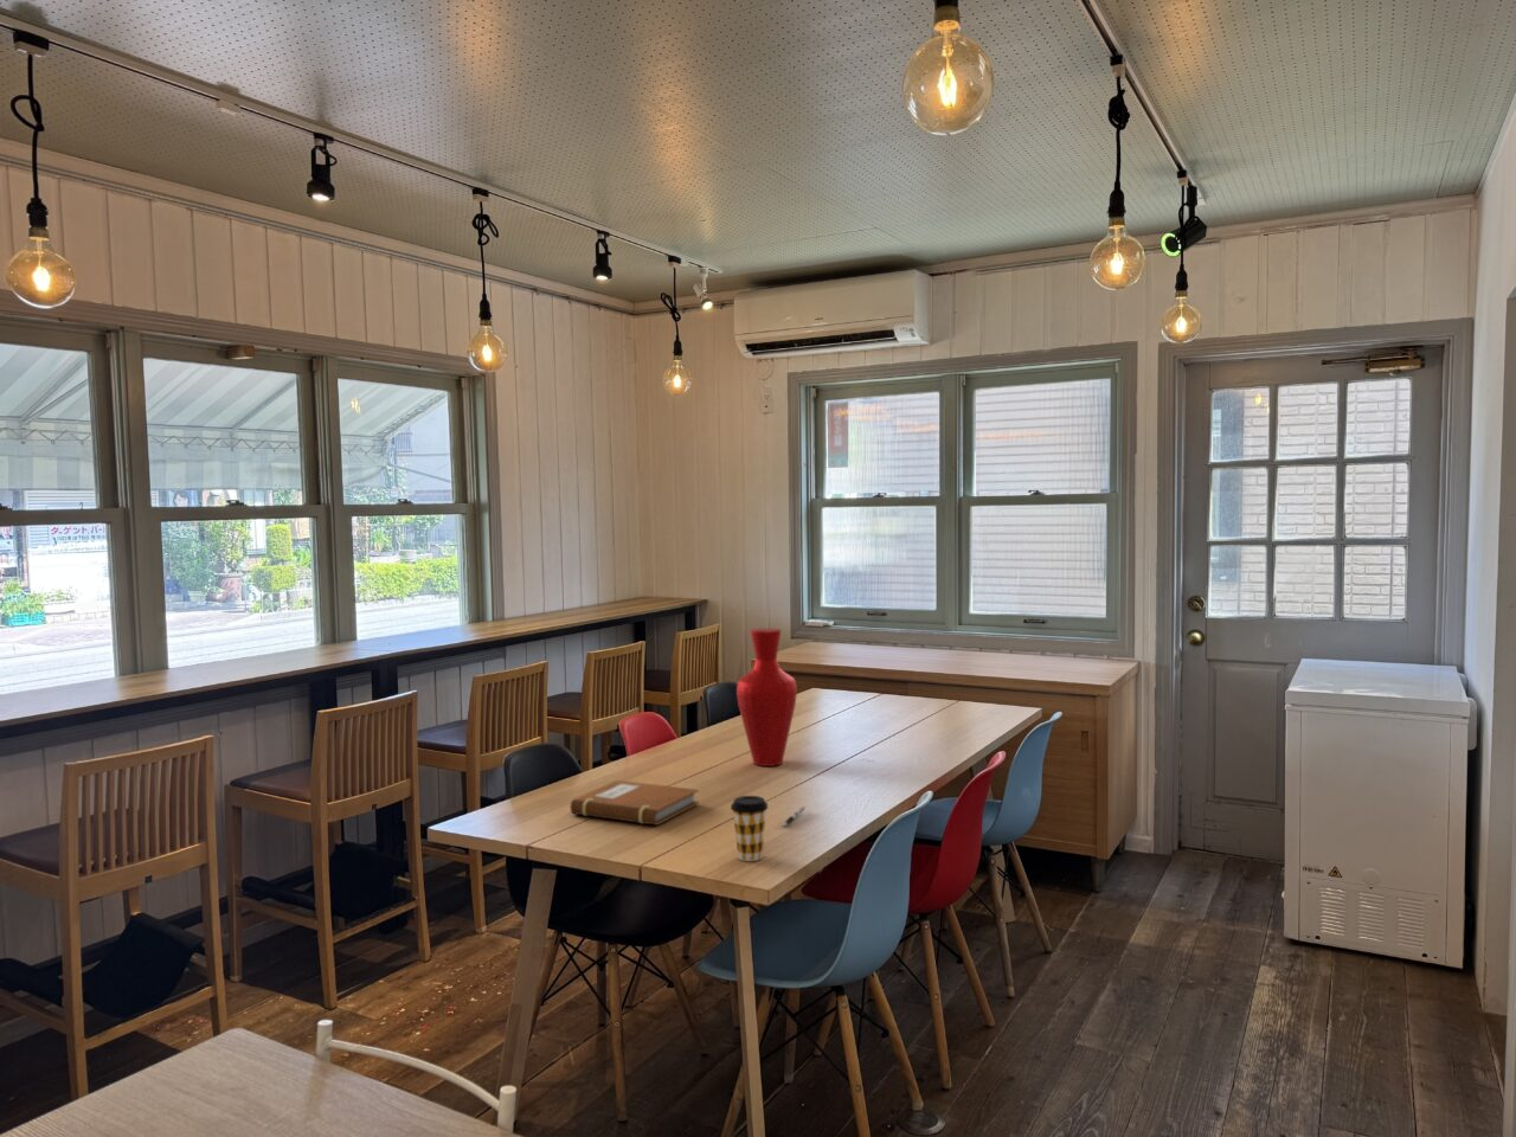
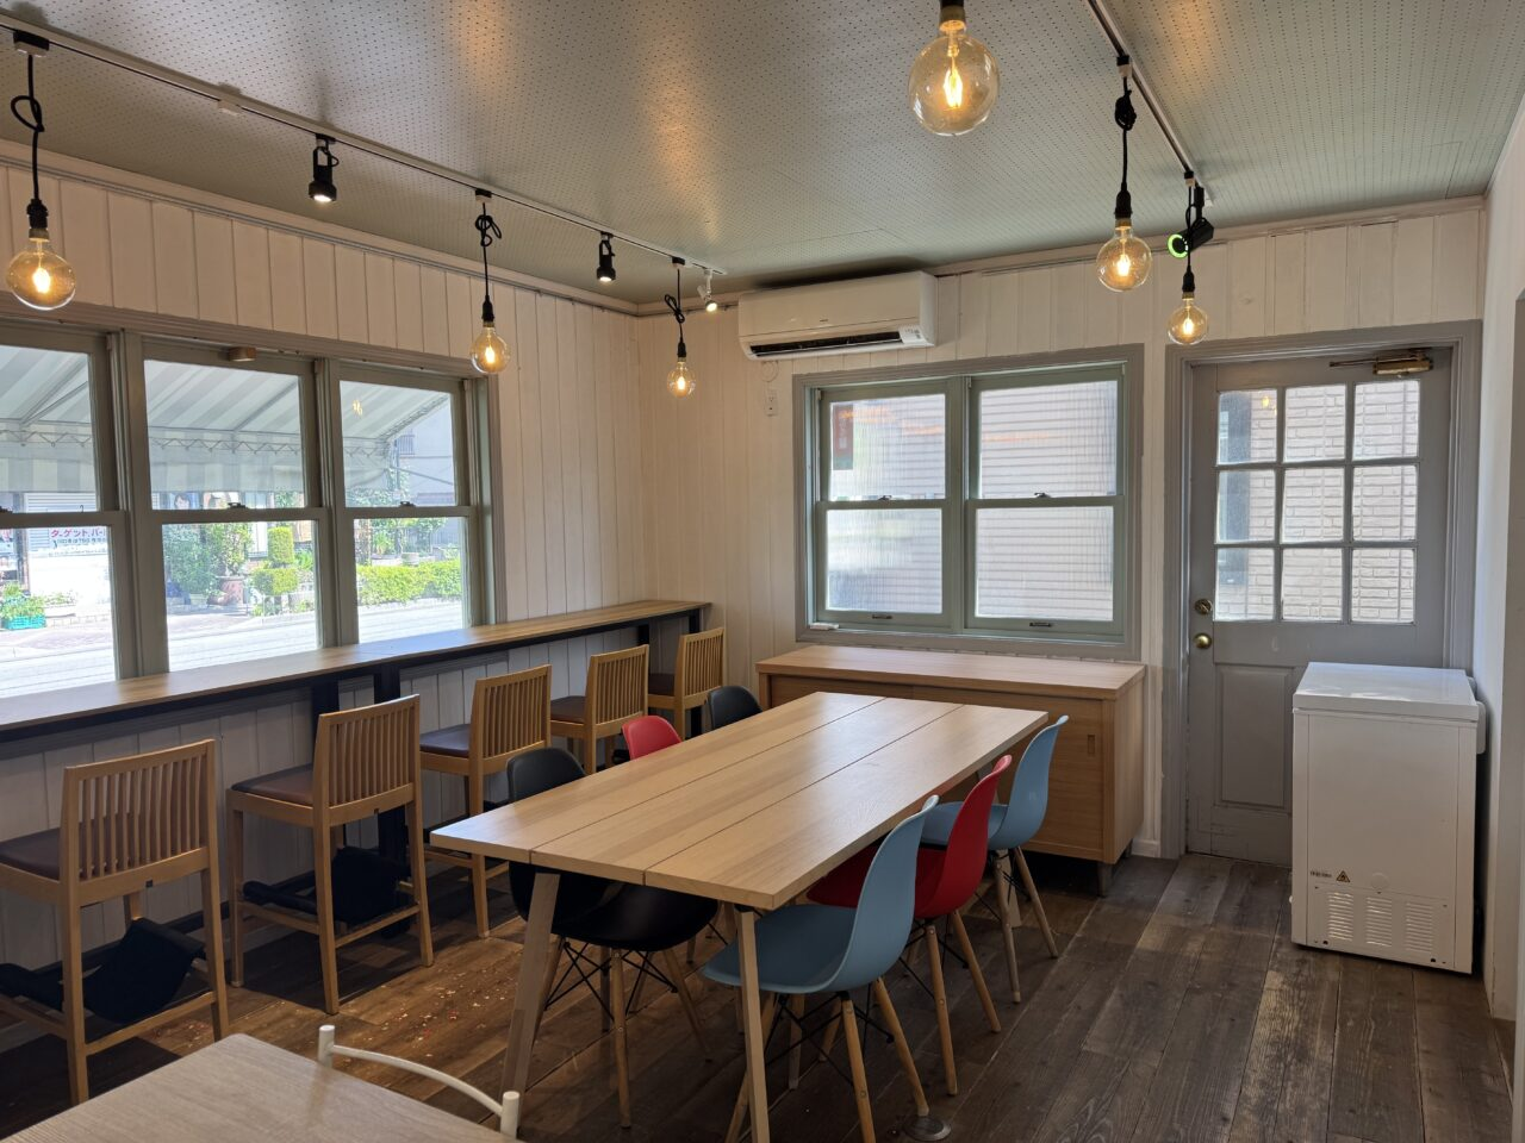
- vase (766, 696)
- notebook (633, 801)
- coffee cup (750, 828)
- pen (794, 816)
